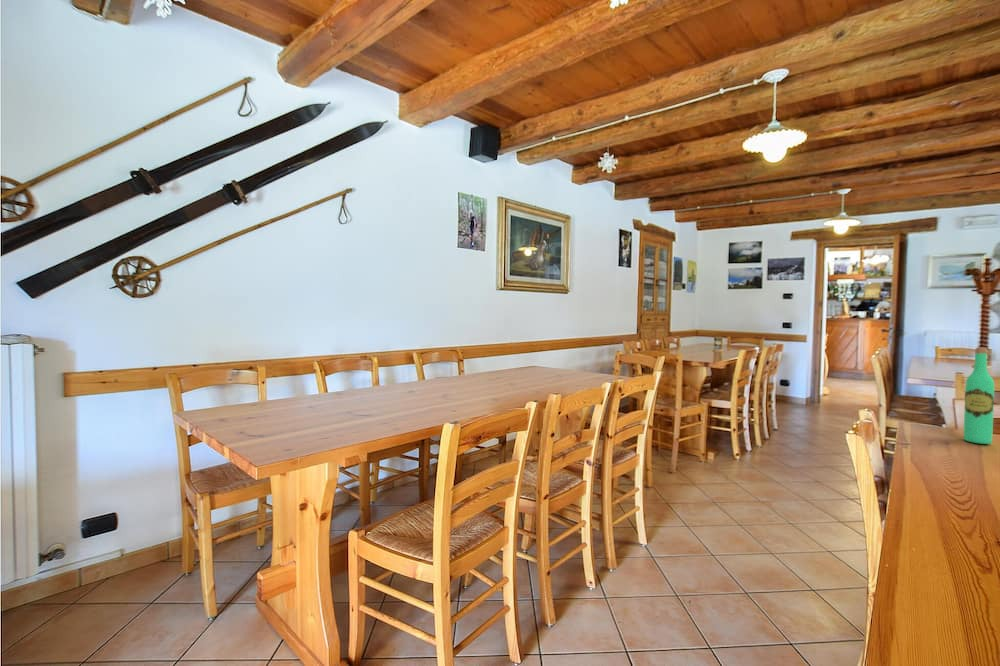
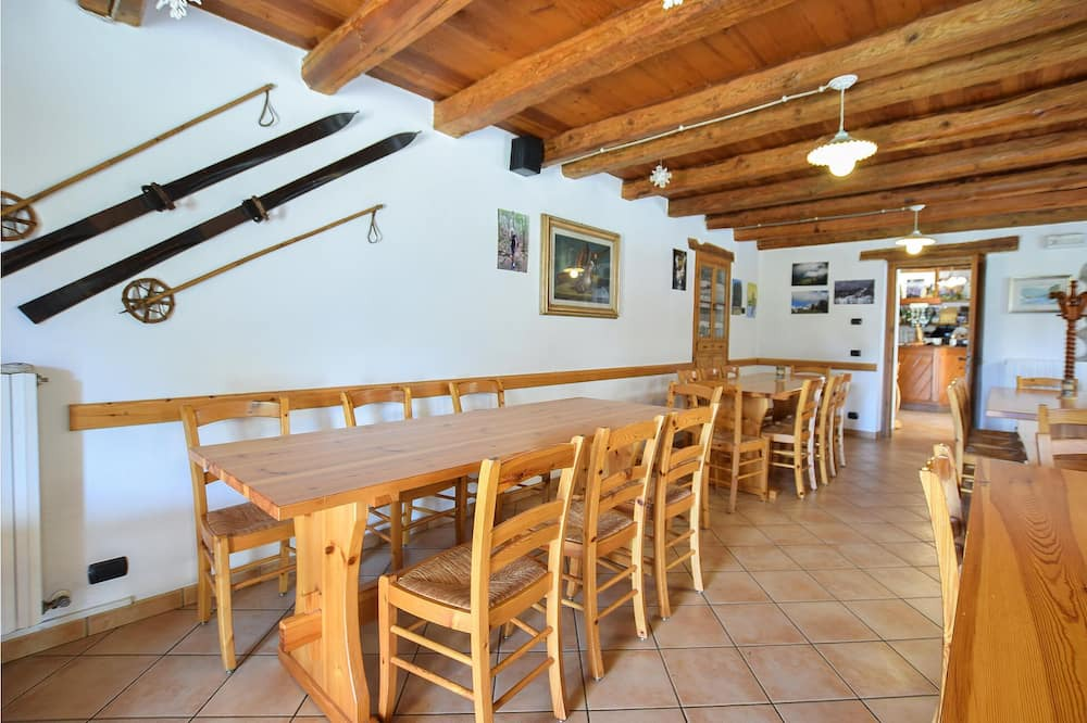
- wine bottle (979, 394)
